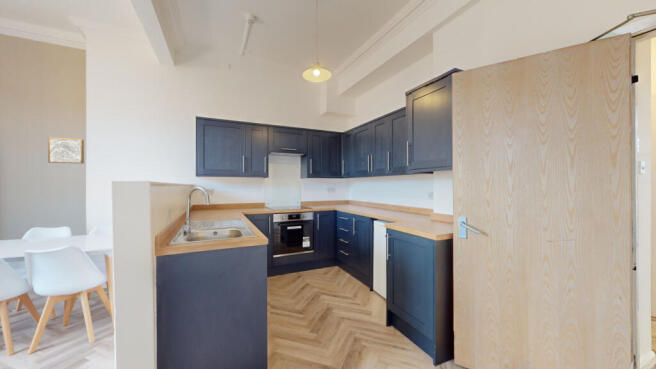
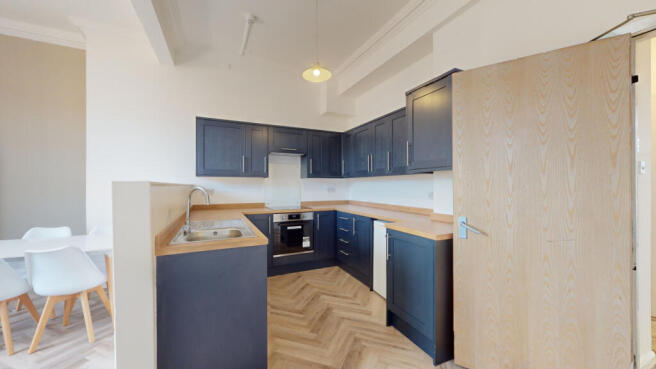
- wall art (66, 150)
